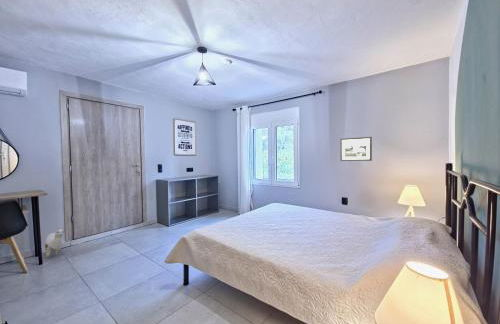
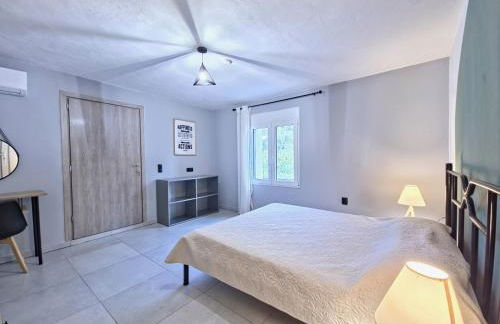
- plush toy (53, 240)
- picture frame (355, 149)
